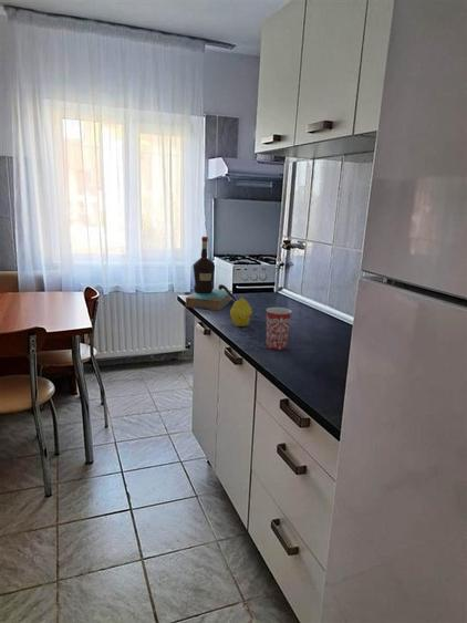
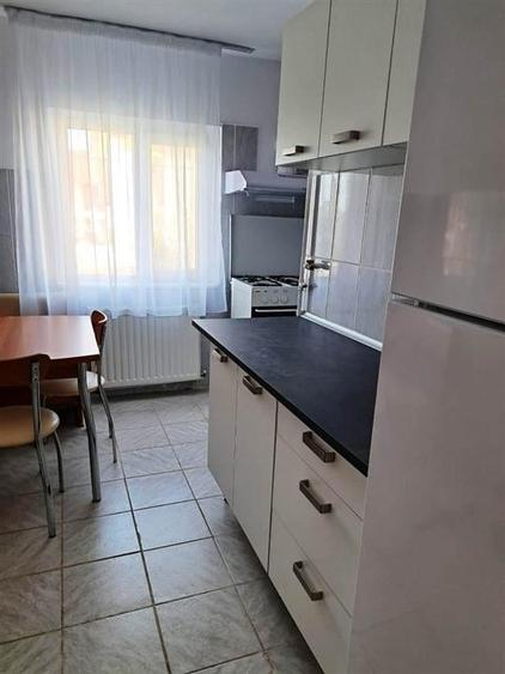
- mug (276, 326)
- fruit (241, 311)
- bottle (214, 270)
